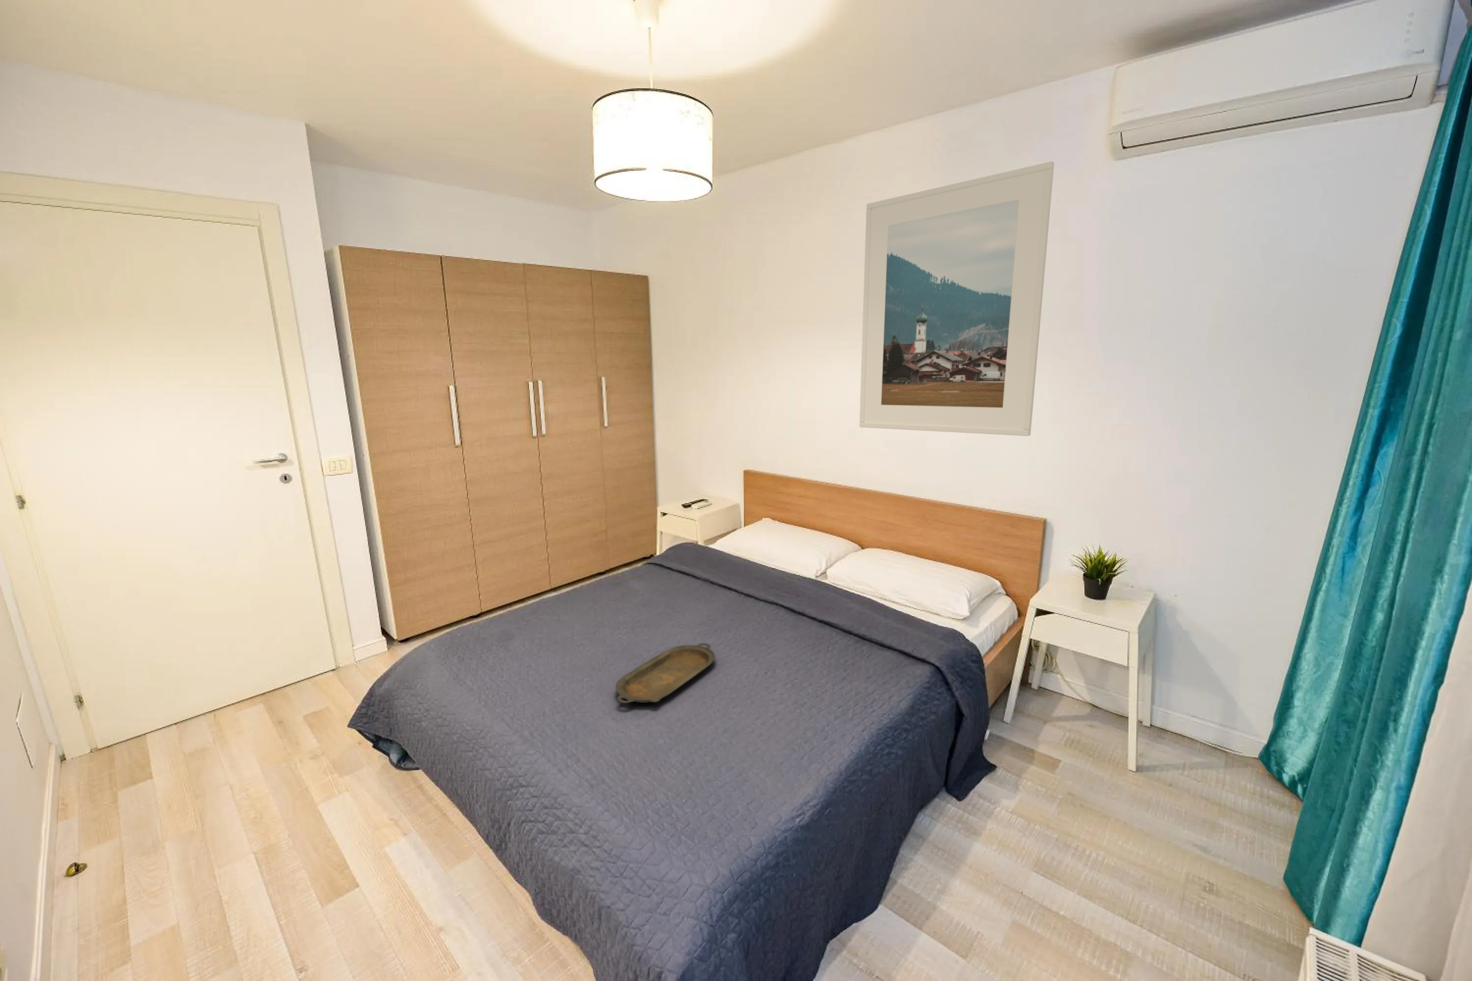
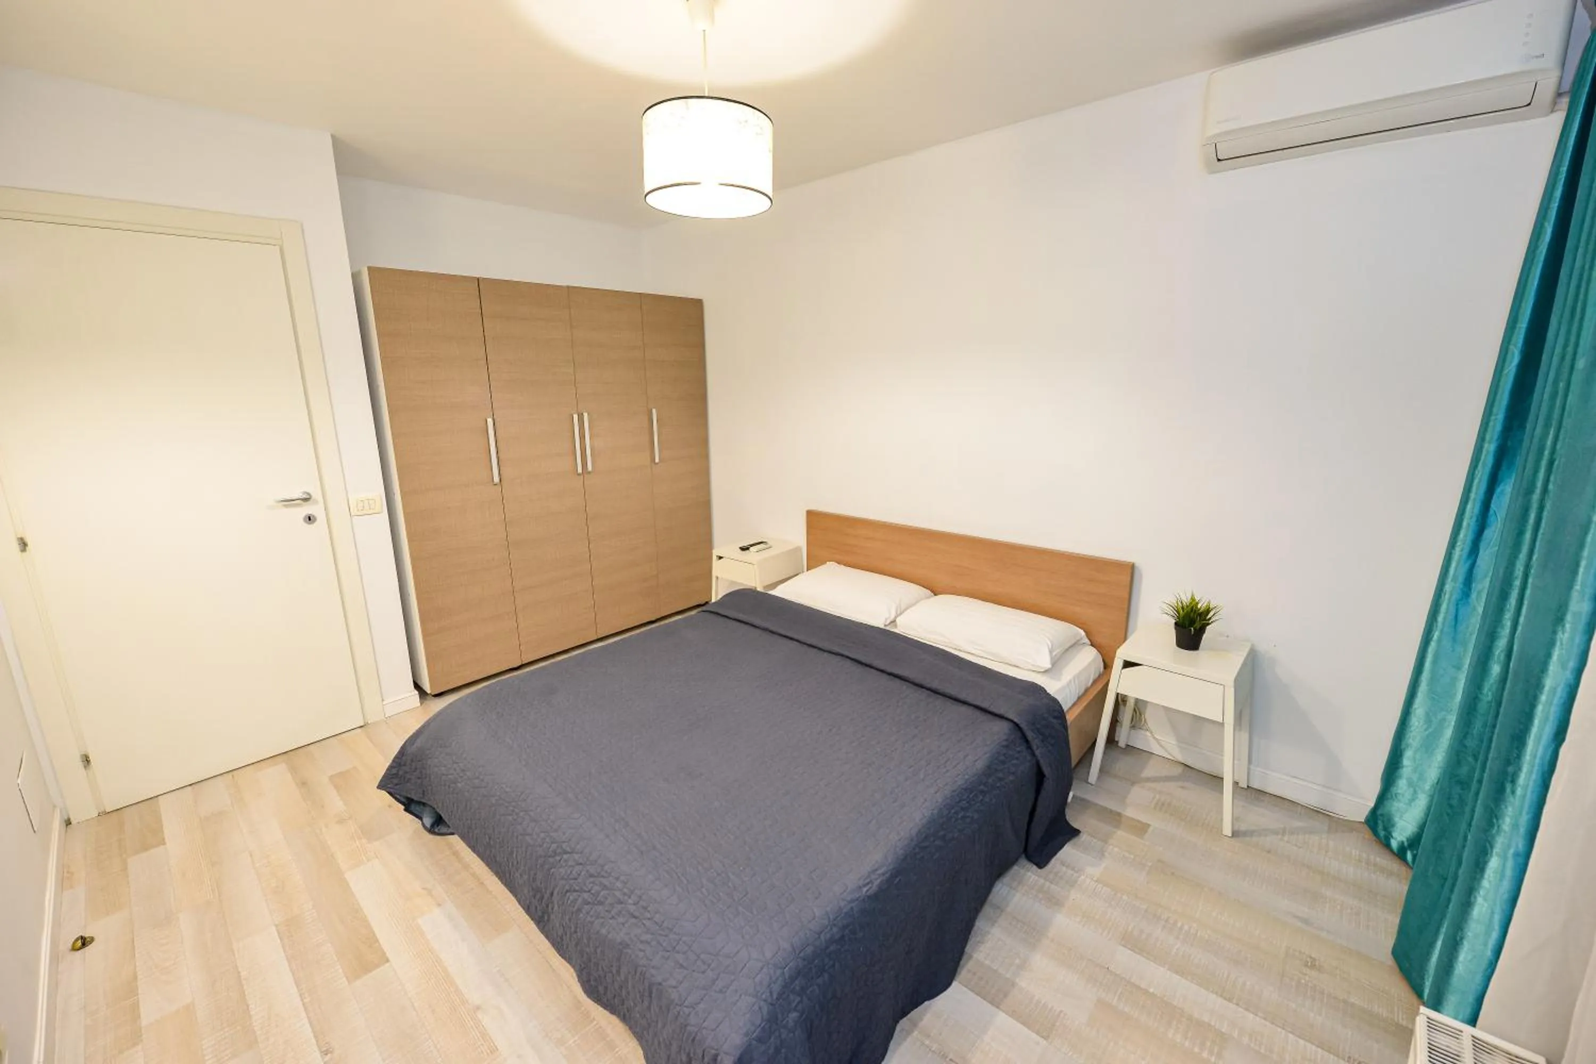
- serving tray (668, 673)
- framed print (943, 312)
